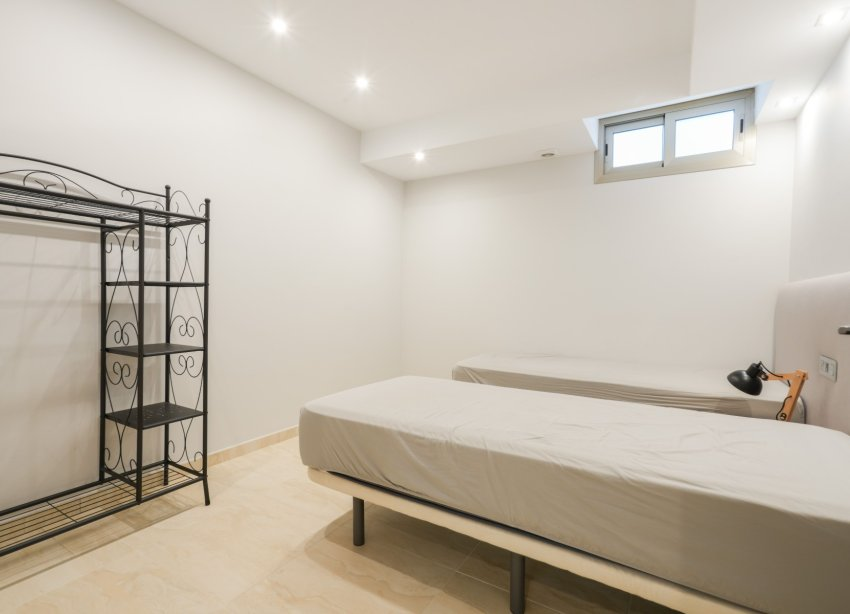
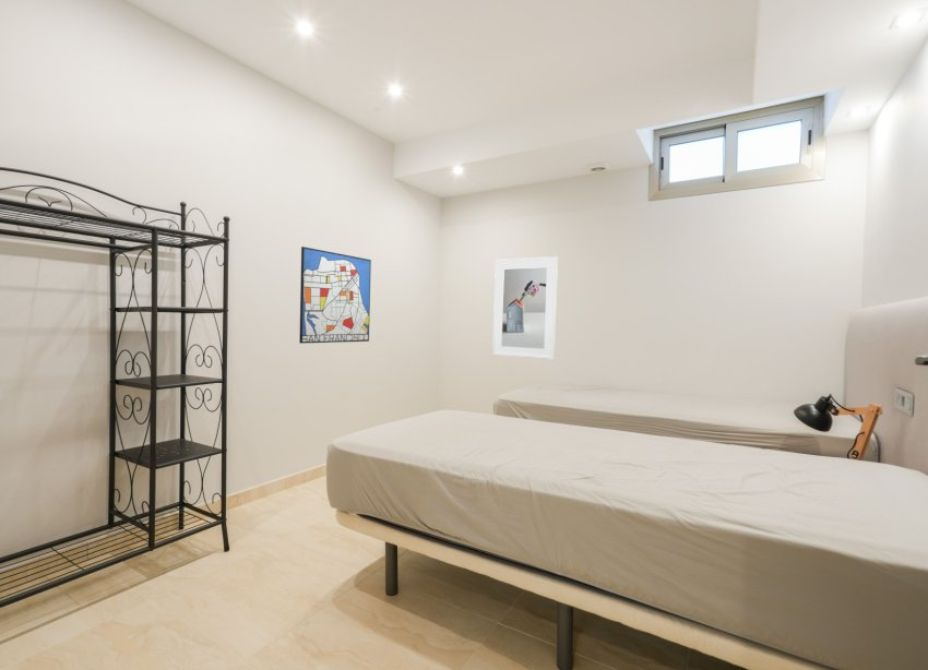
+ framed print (523, 308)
+ wall art (337, 298)
